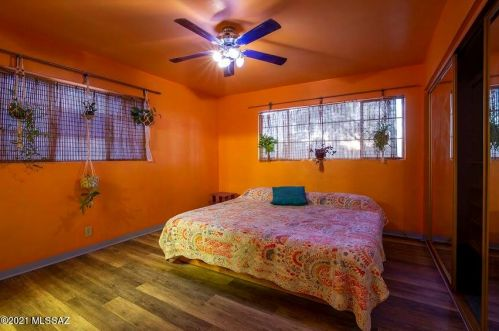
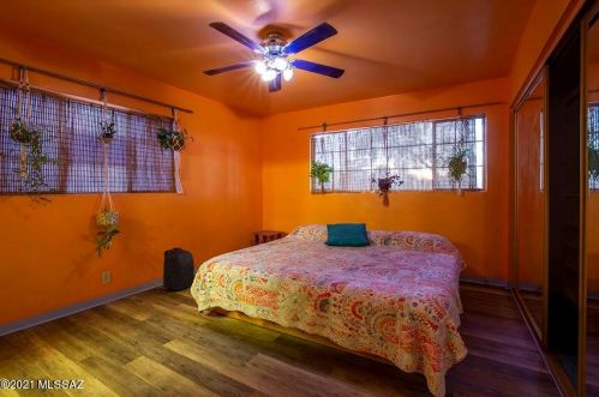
+ backpack (178, 267)
